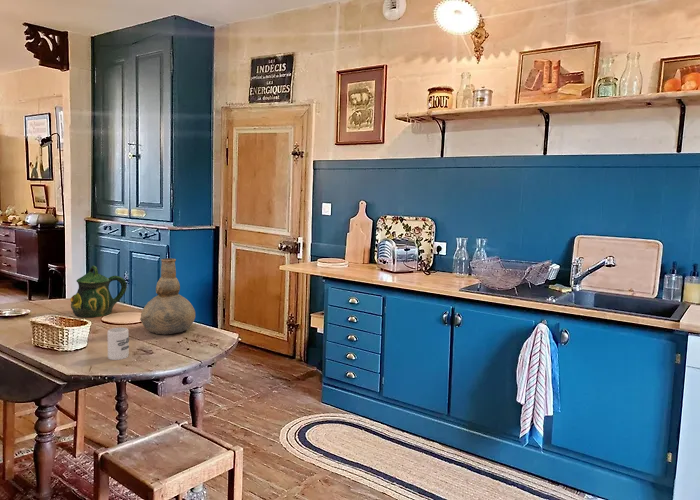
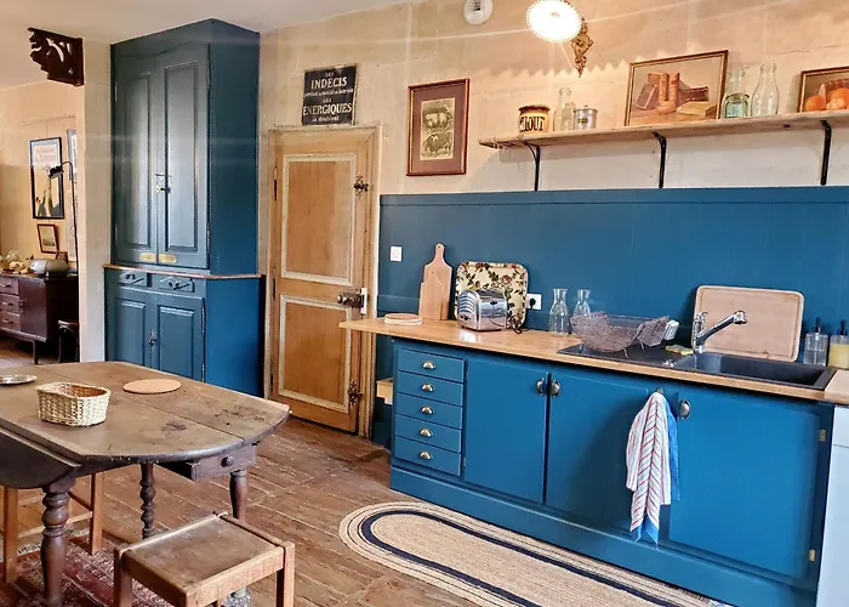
- vase (168, 294)
- ceramic pitcher (99, 289)
- cup (118, 343)
